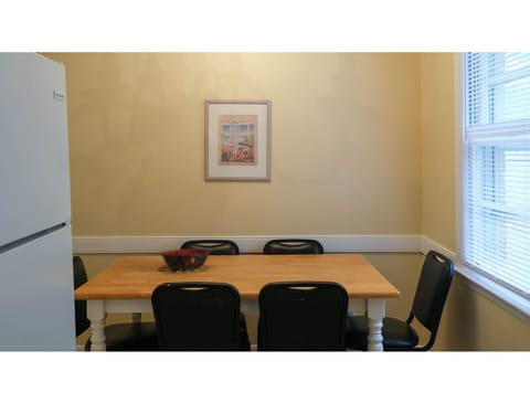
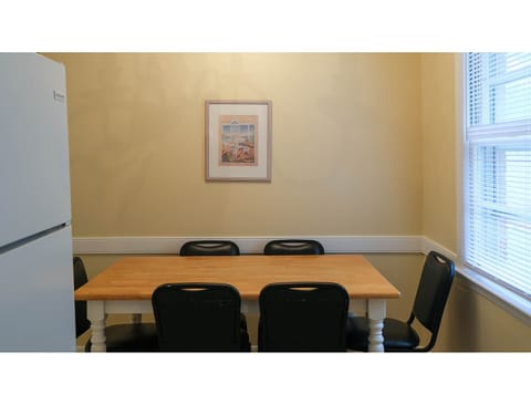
- decorative bowl (186, 258)
